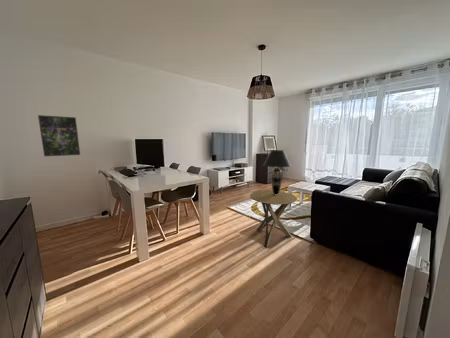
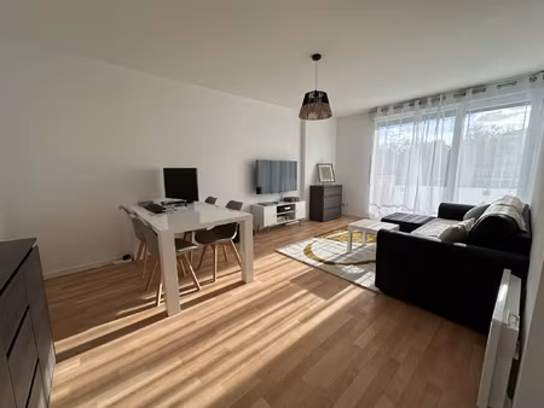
- side table (272, 216)
- table lamp (276, 172)
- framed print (60, 136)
